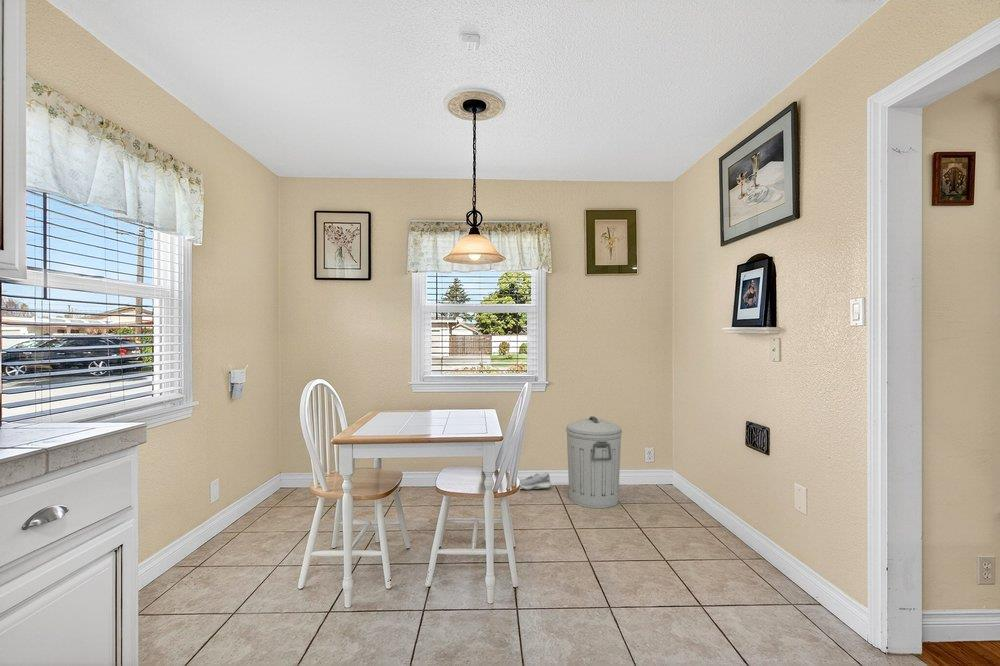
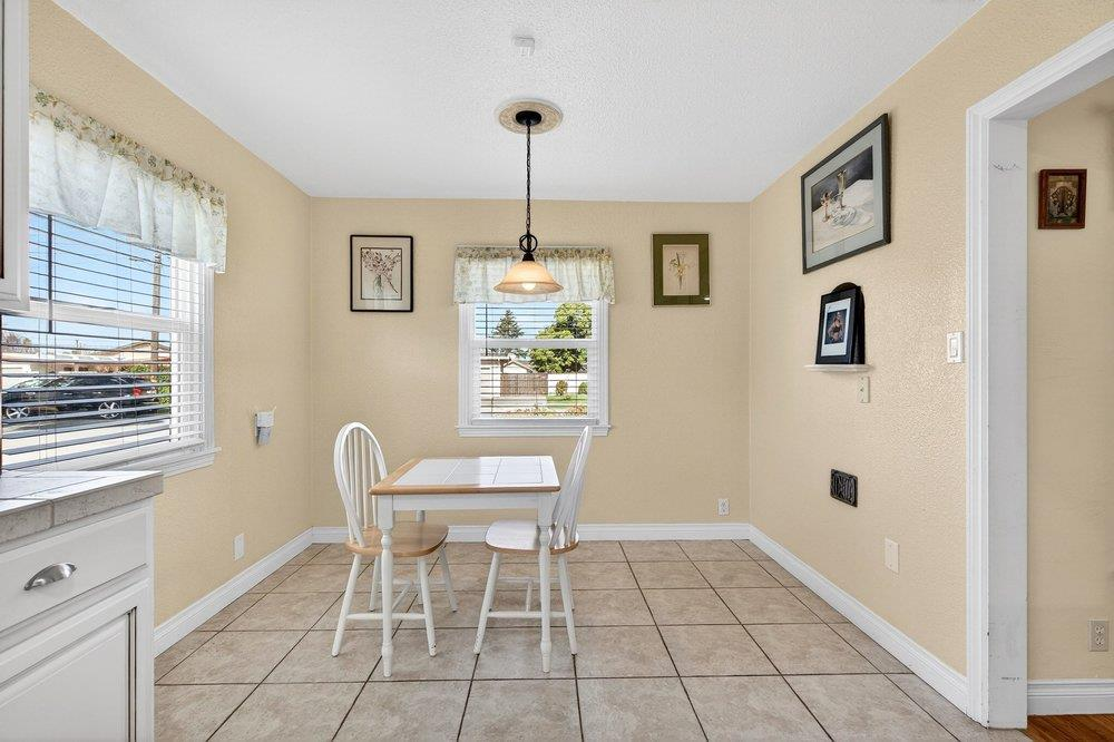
- trash can (593, 458)
- shoe (533, 480)
